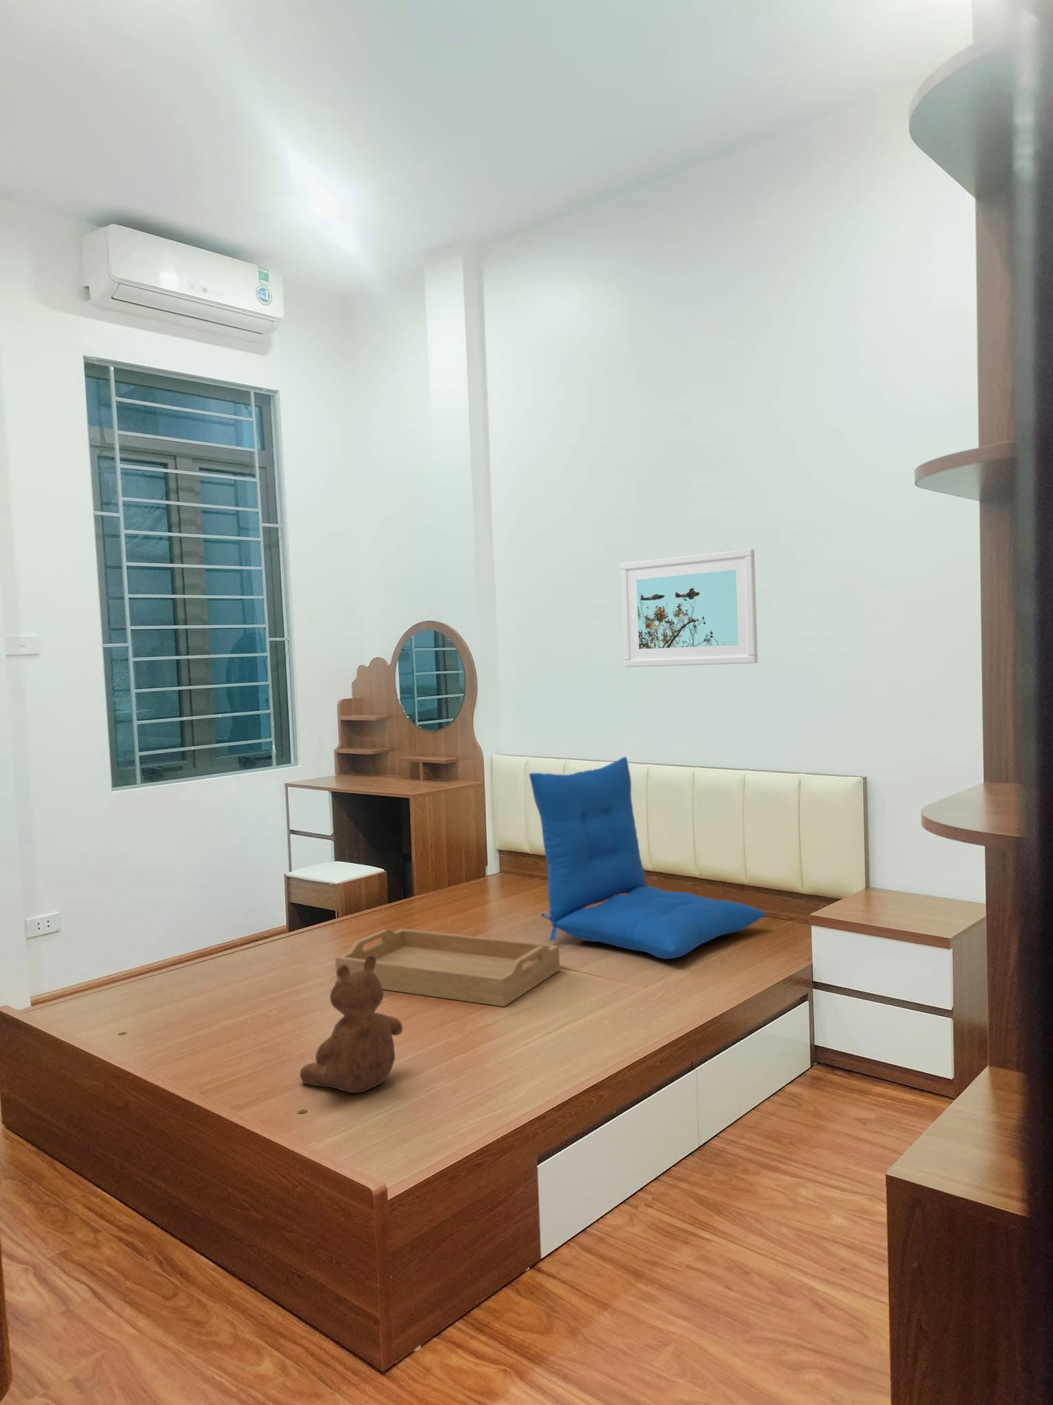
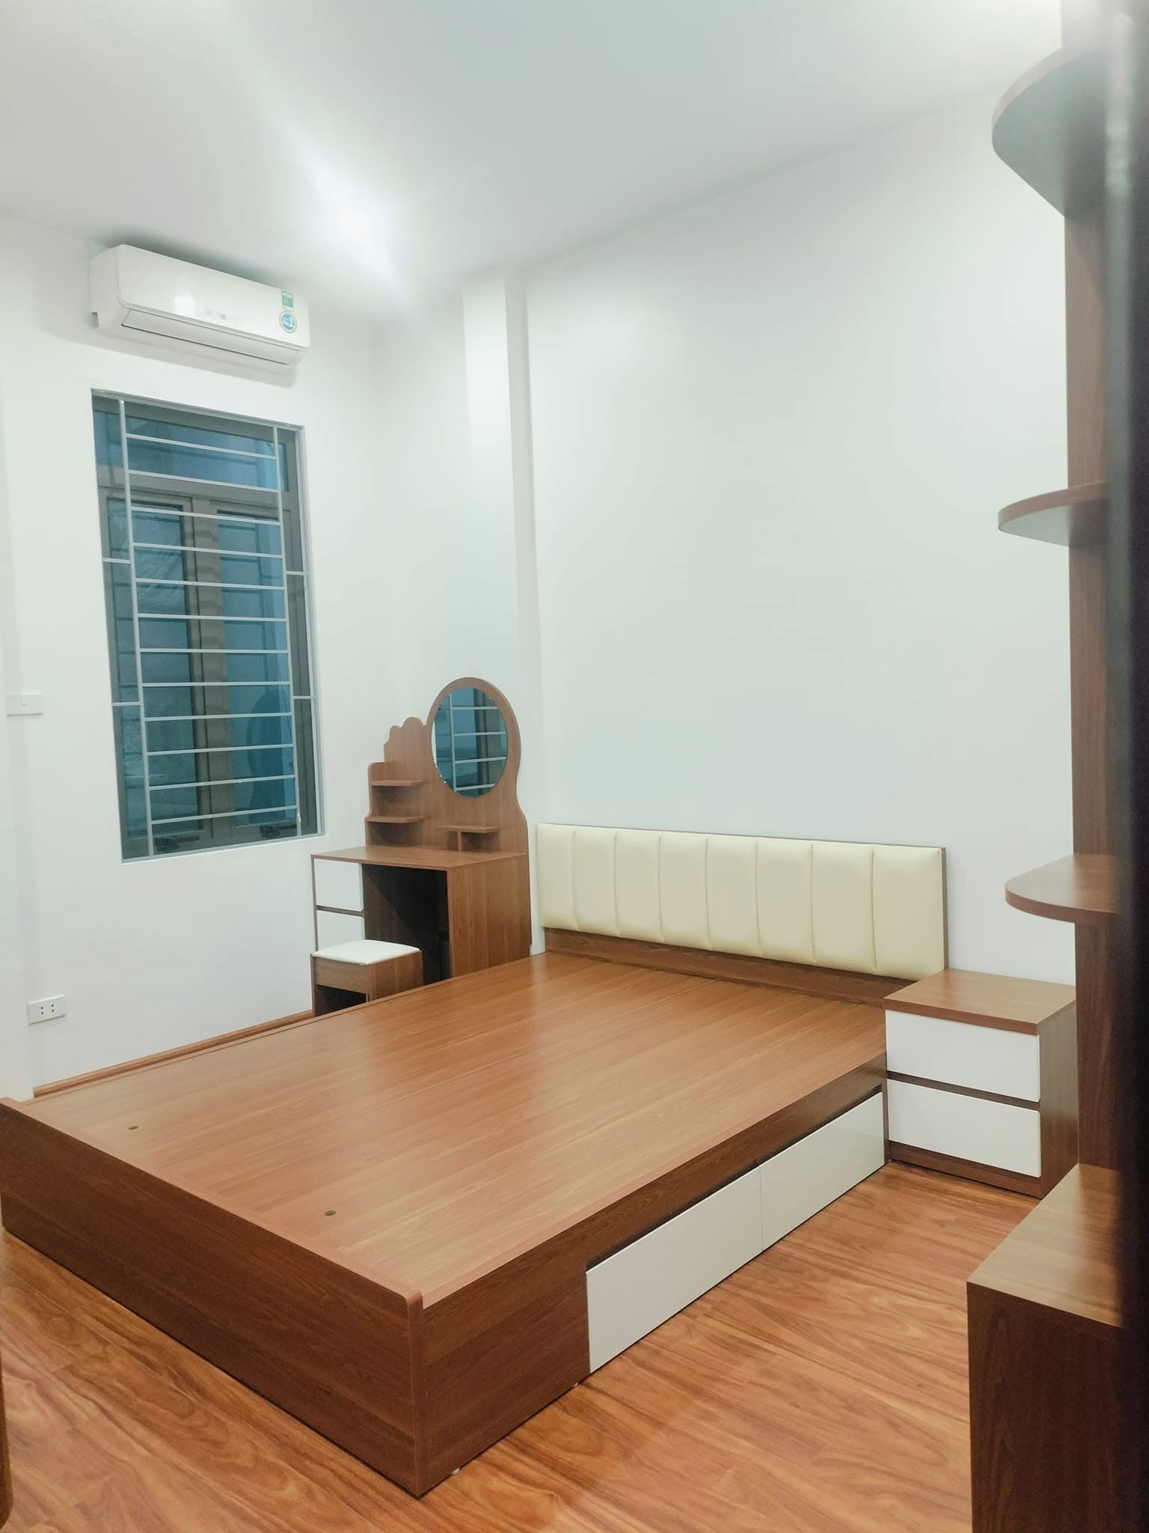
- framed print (686, 611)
- seat cushion (639, 851)
- teddy bear (347, 1021)
- serving tray (448, 960)
